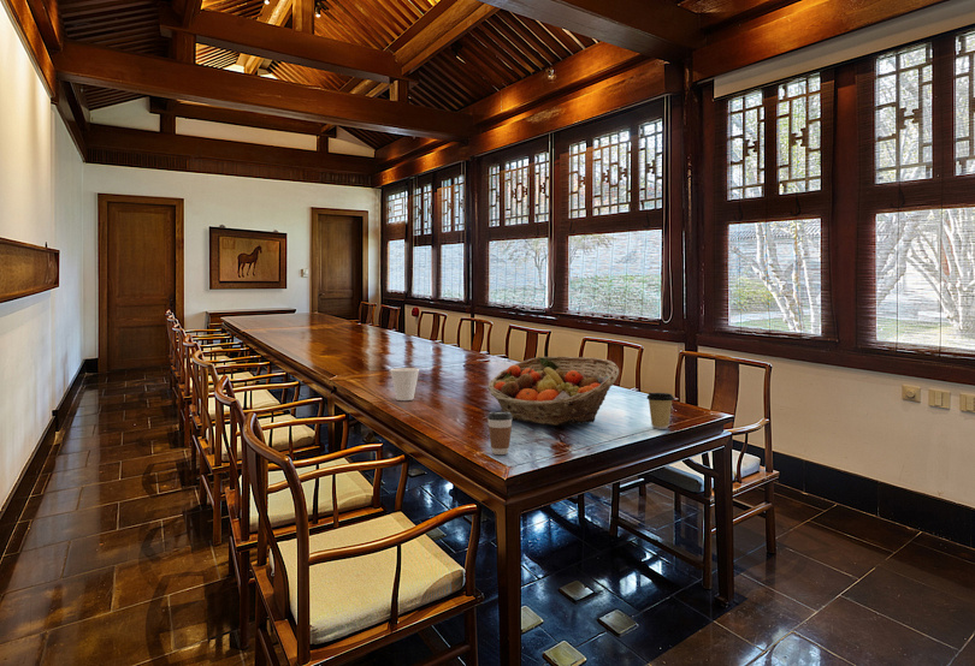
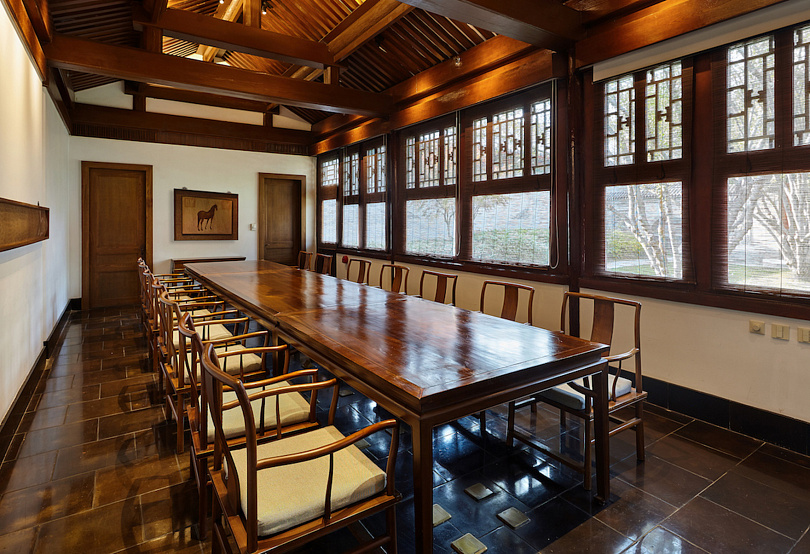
- fruit basket (551, 387)
- coffee cup (660, 410)
- cup (404, 383)
- coffee cup (500, 432)
